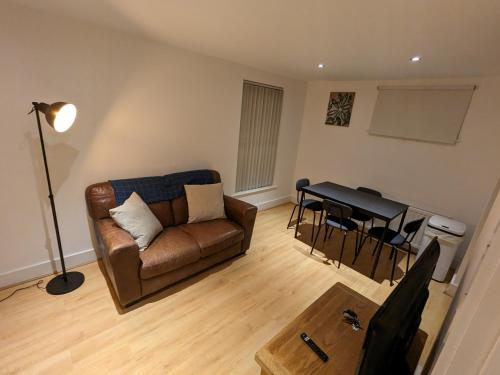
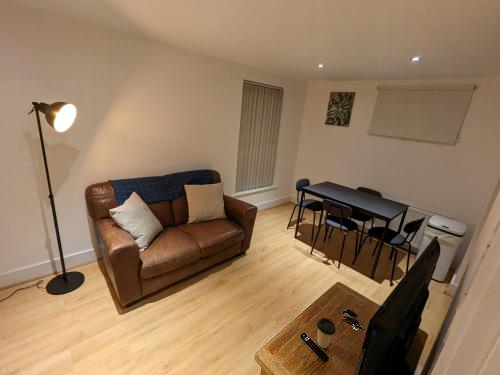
+ coffee cup (324, 333)
